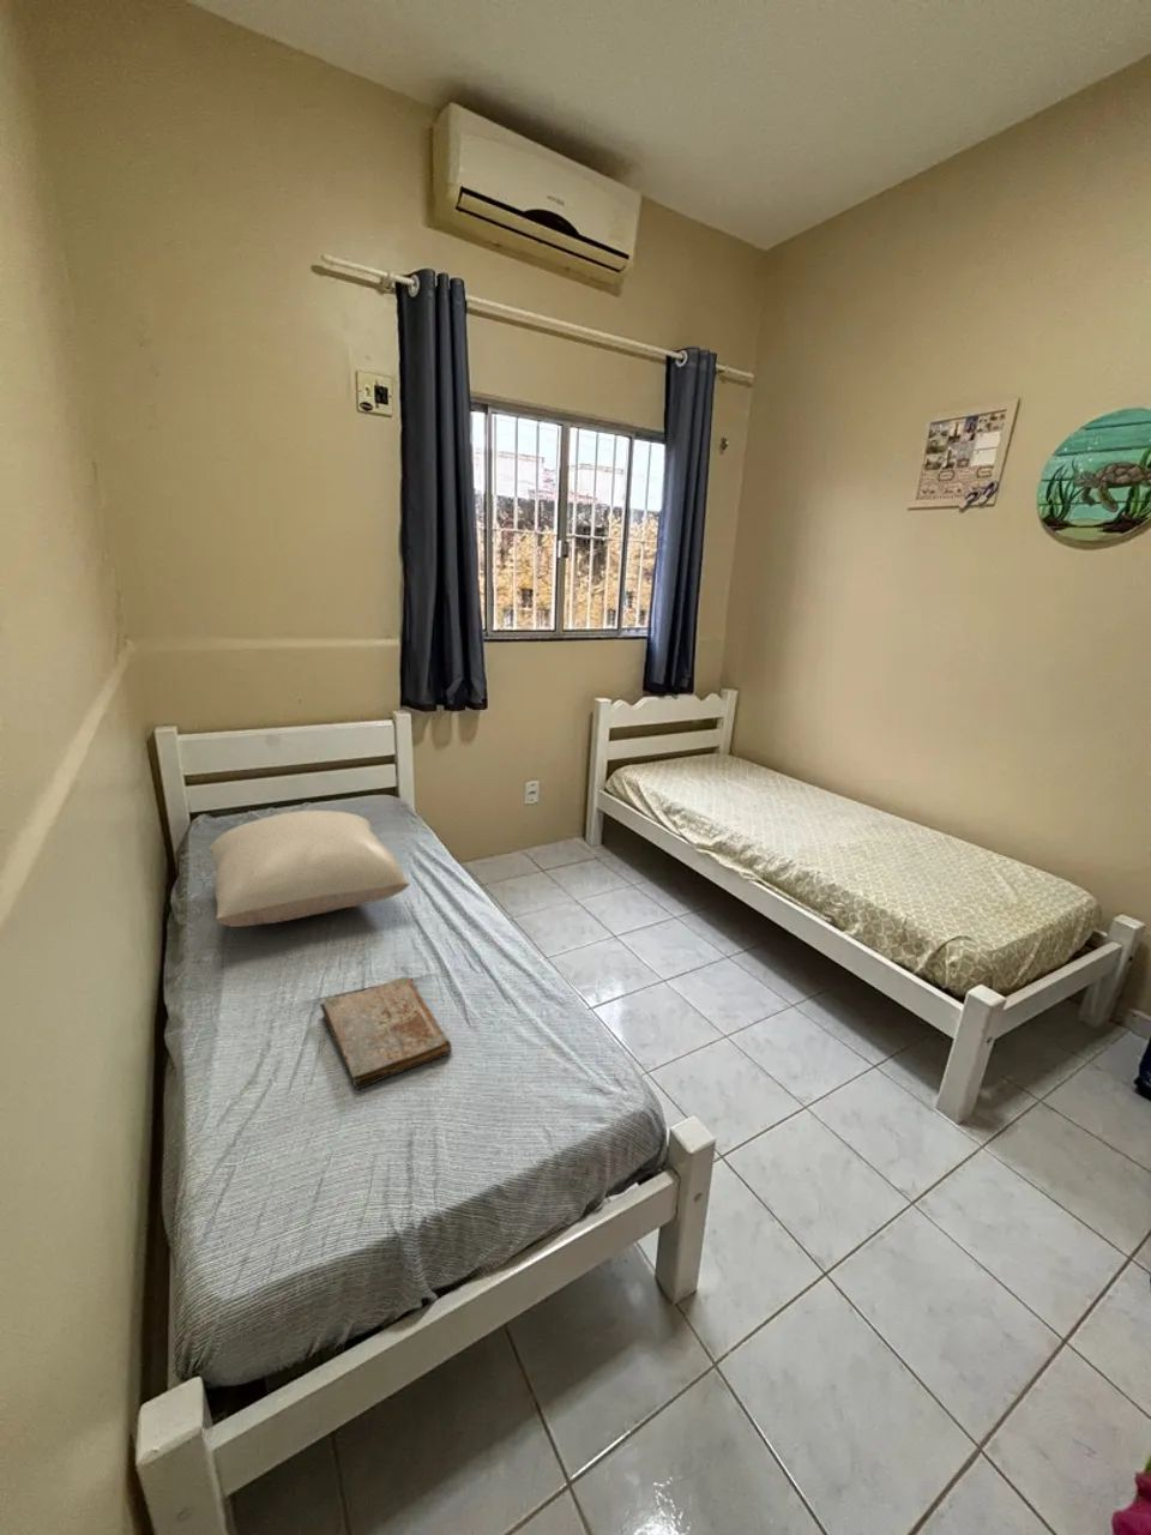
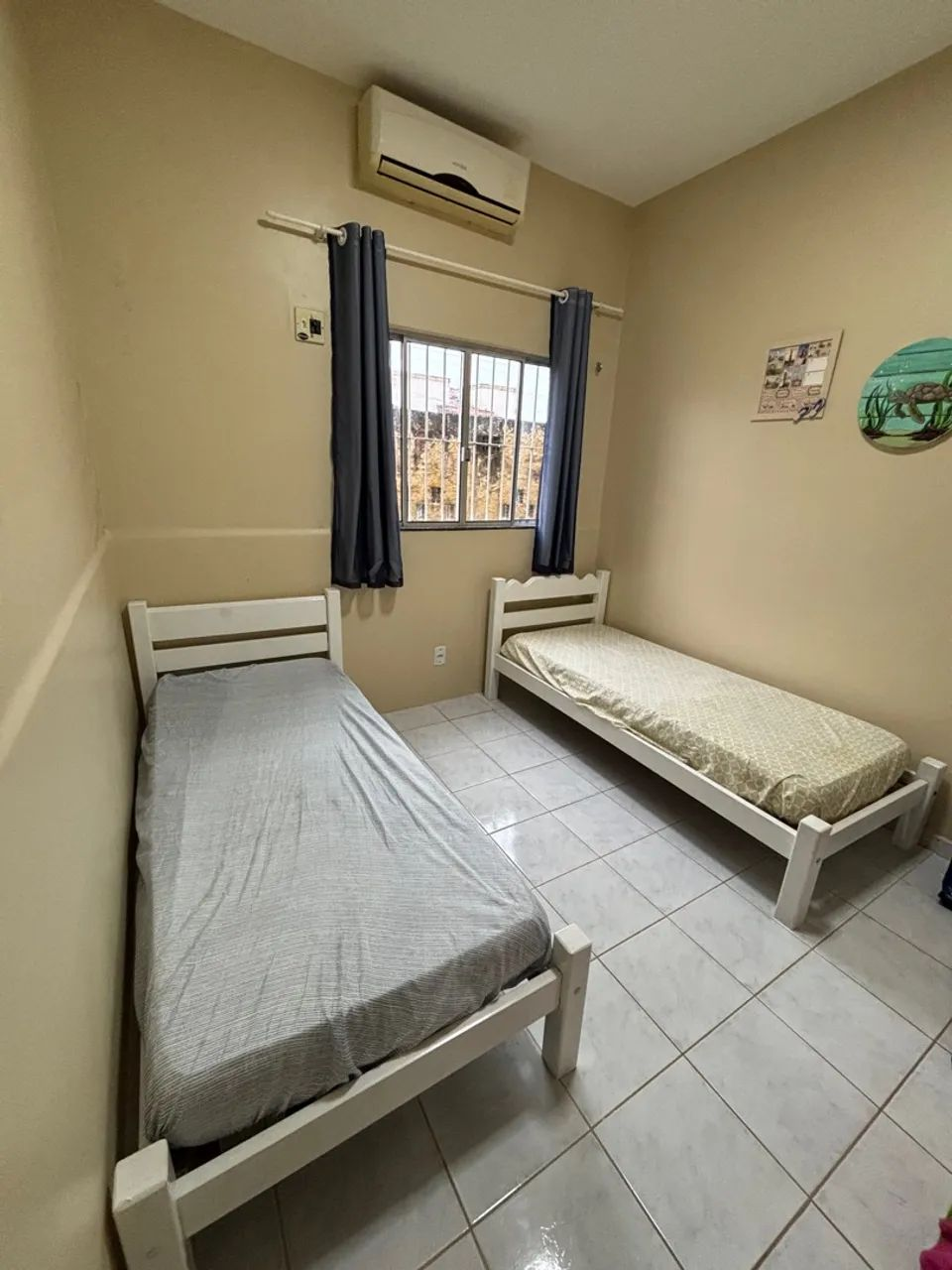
- pillow (305, 861)
- book (383, 1026)
